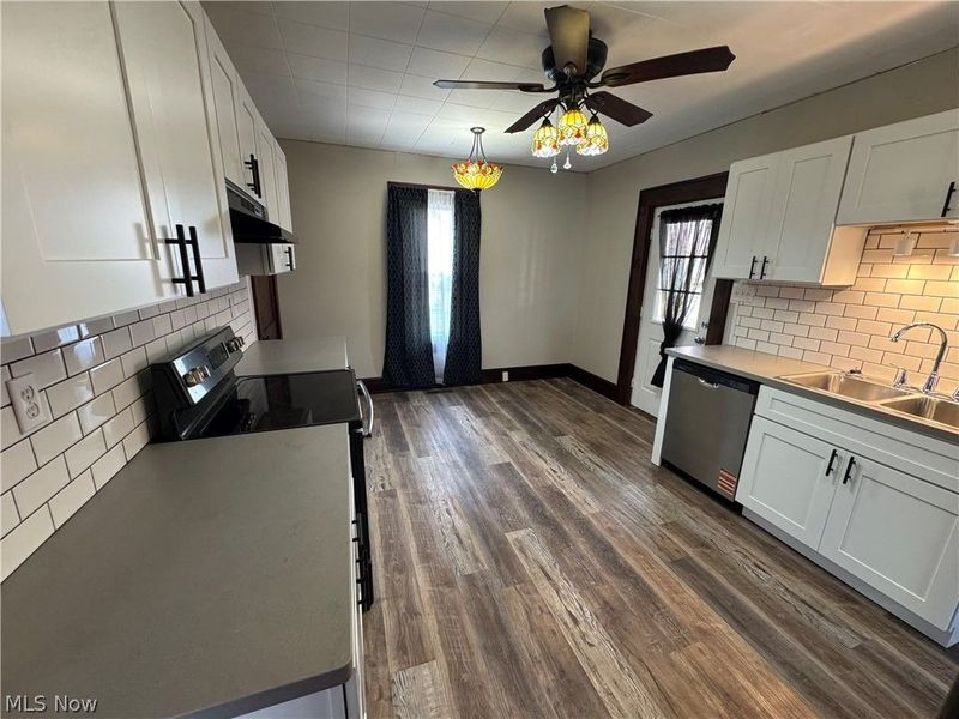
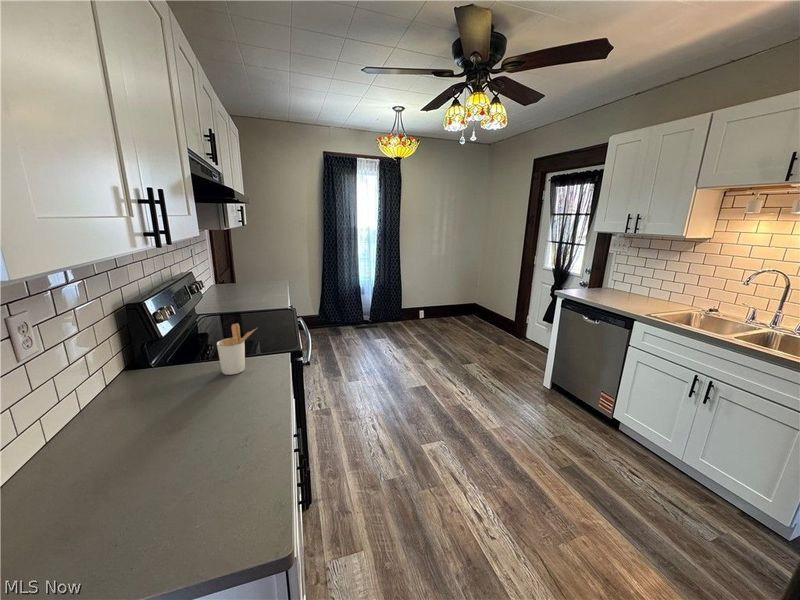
+ utensil holder (238, 349)
